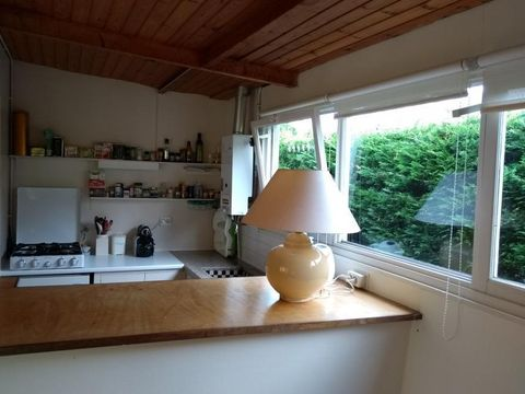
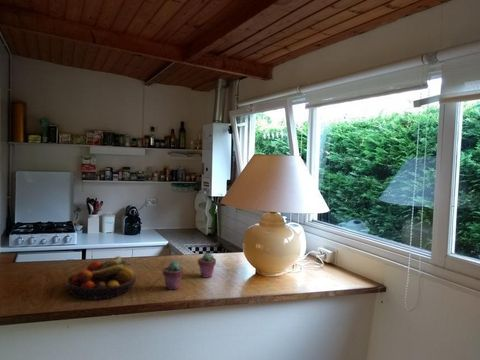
+ potted succulent (206, 264)
+ potted succulent (172, 274)
+ fruit bowl (101, 274)
